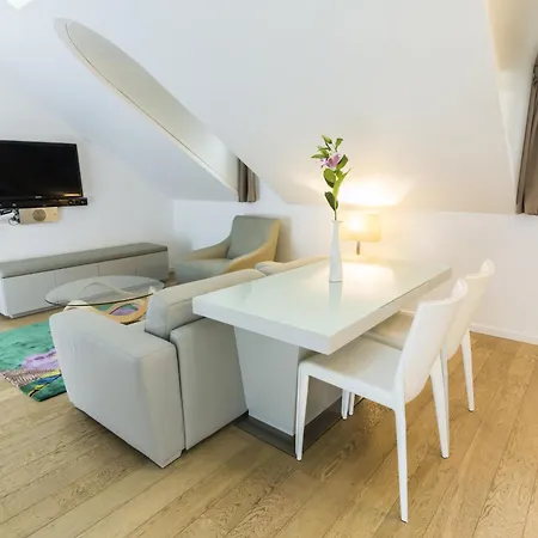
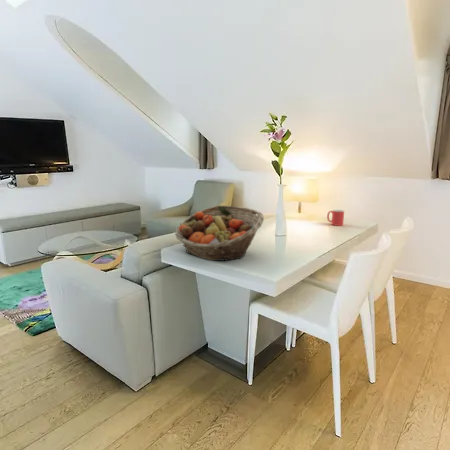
+ fruit basket (218, 231)
+ mug (335, 217)
